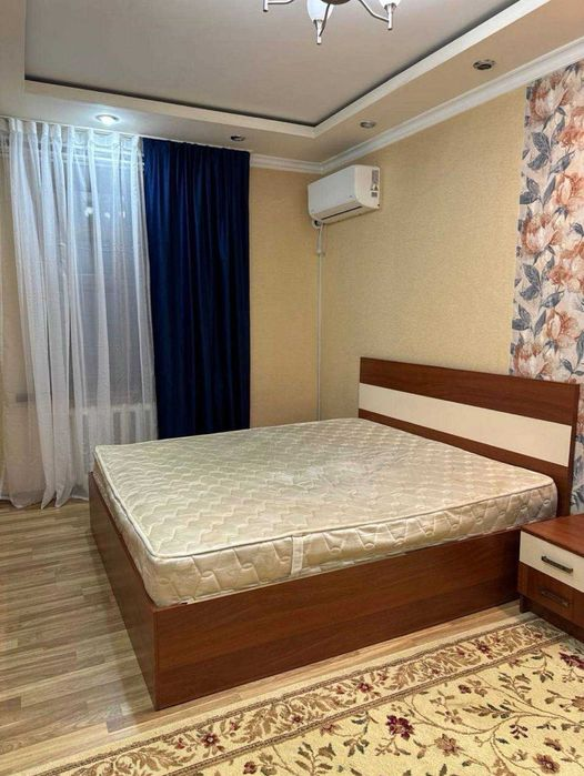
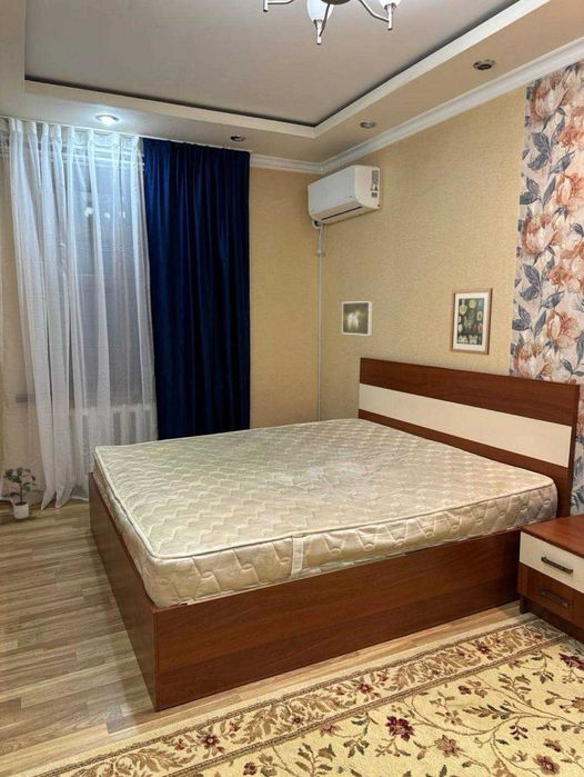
+ wall art (470, 321)
+ potted plant (24, 489)
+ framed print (356, 318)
